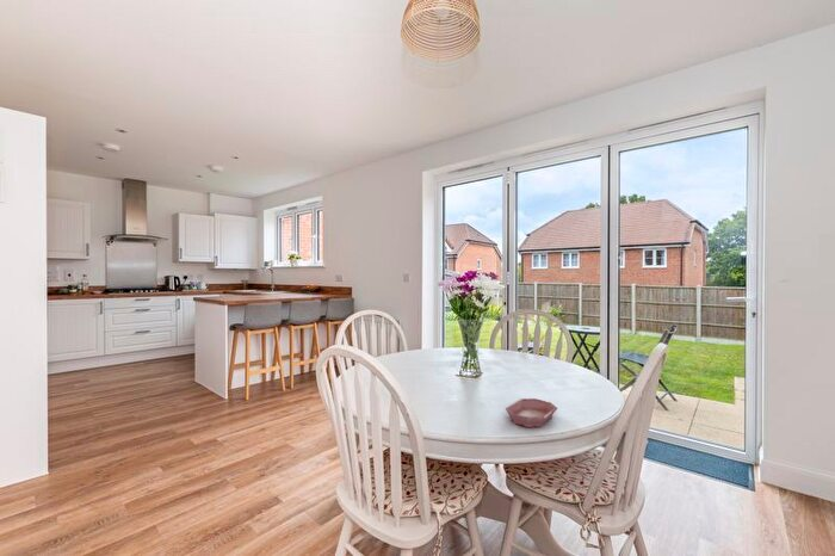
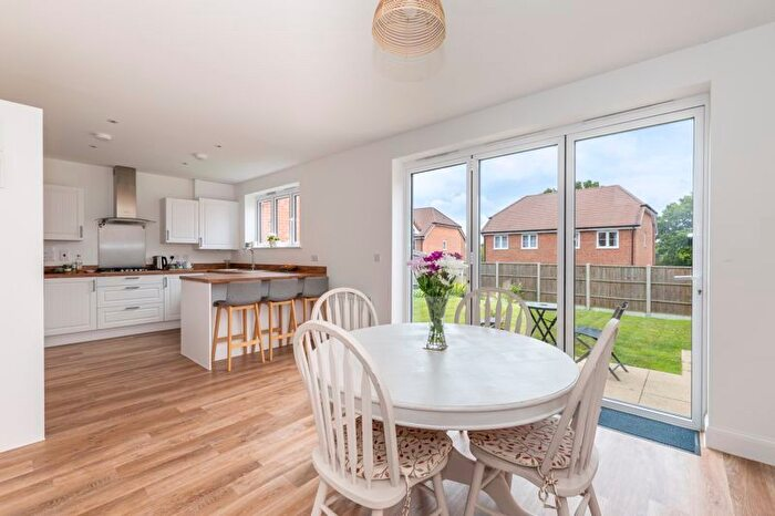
- bowl (531, 412)
